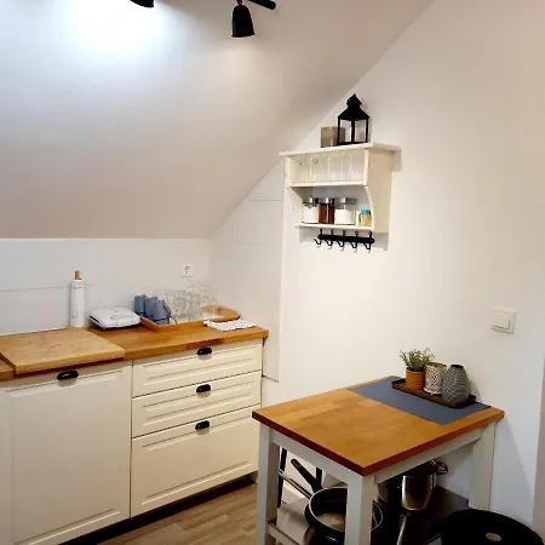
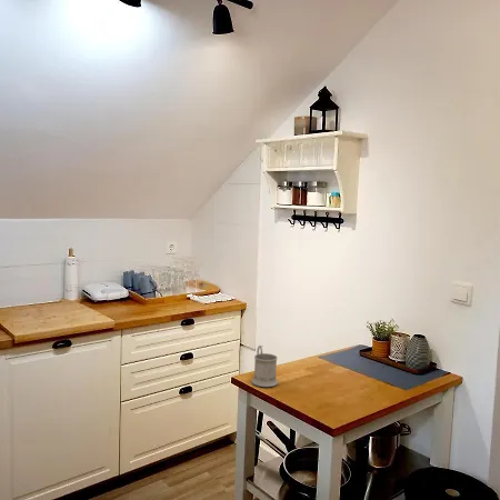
+ mug (263, 364)
